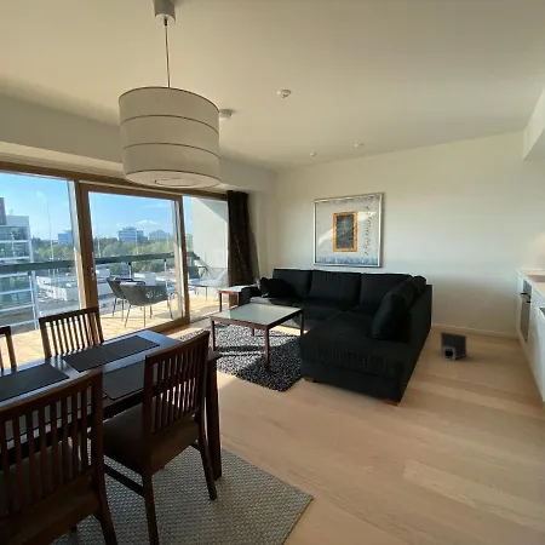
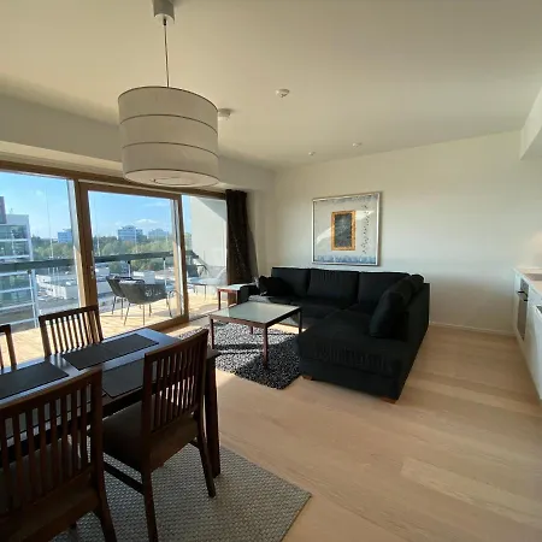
- speaker (451, 345)
